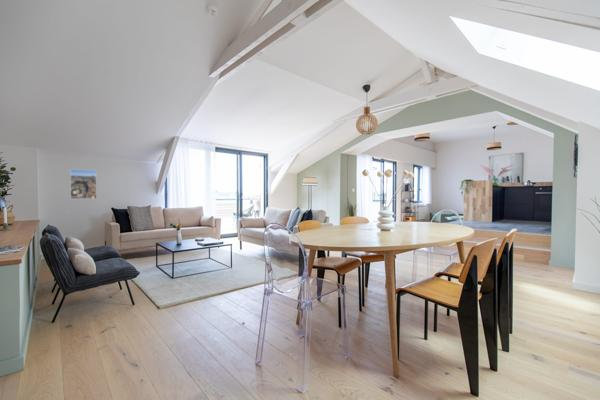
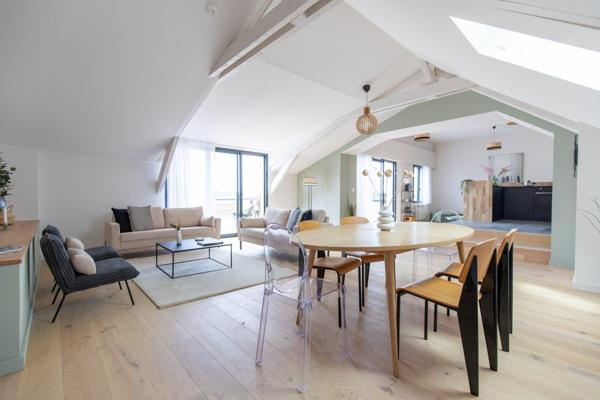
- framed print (83, 184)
